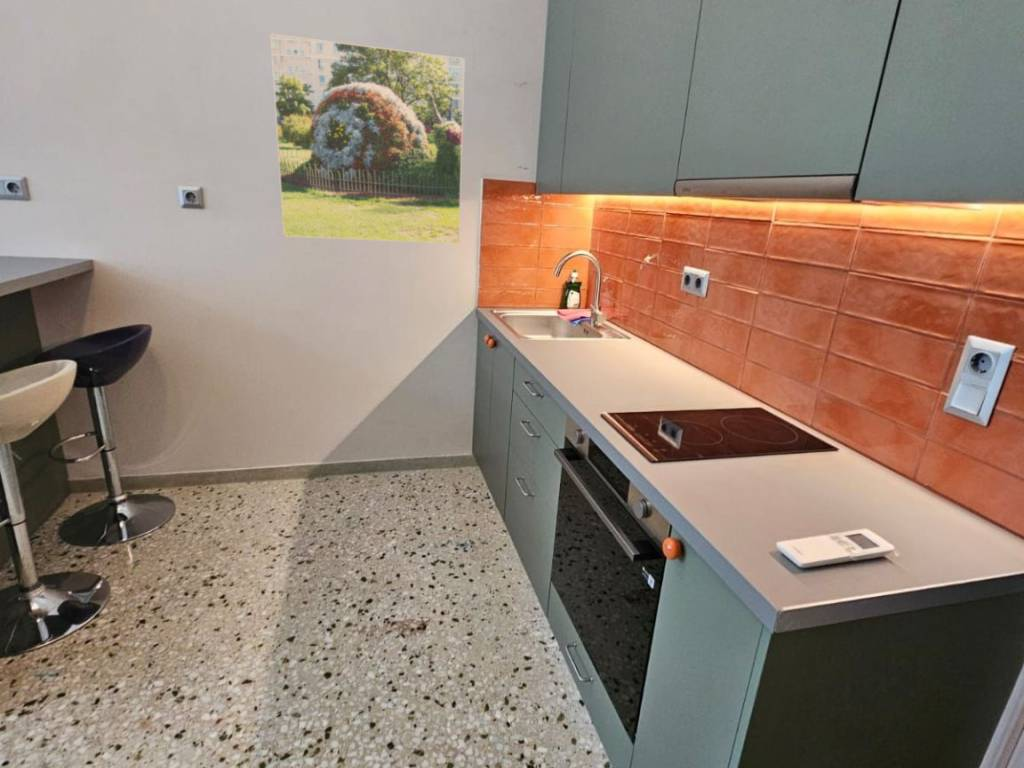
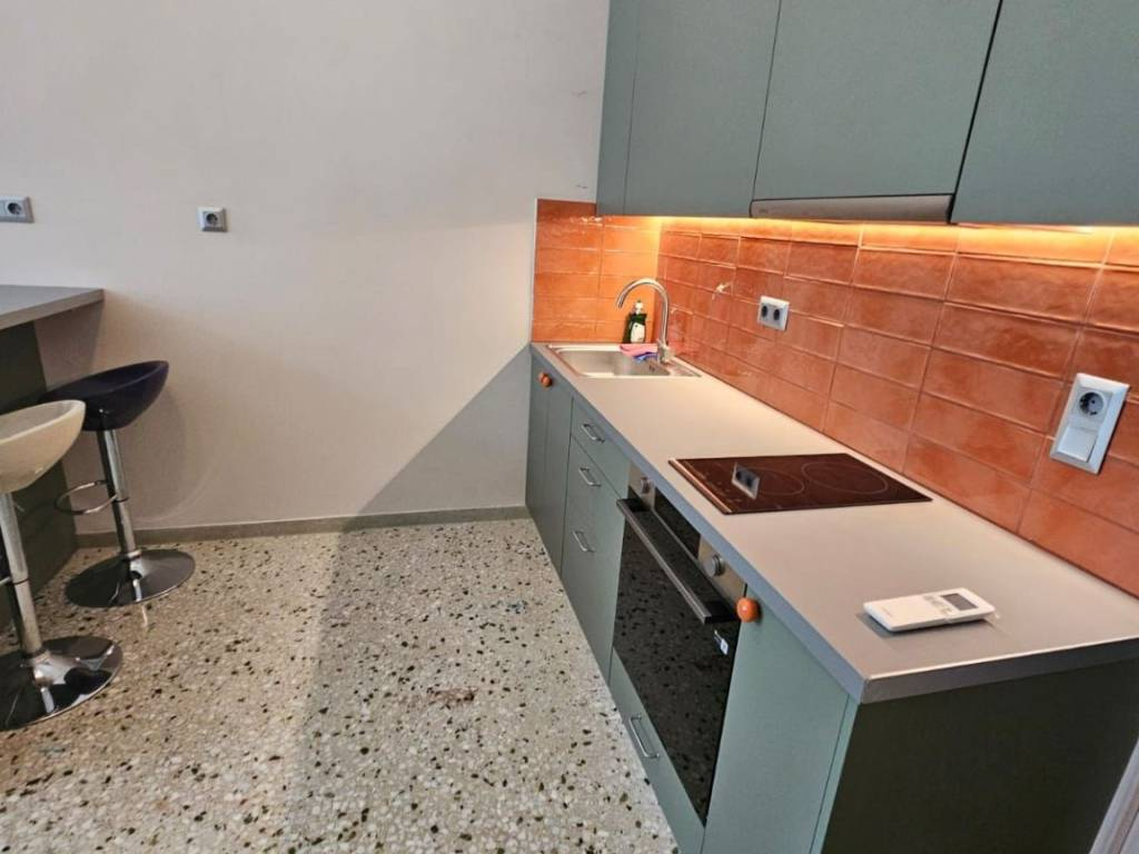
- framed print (373, 148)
